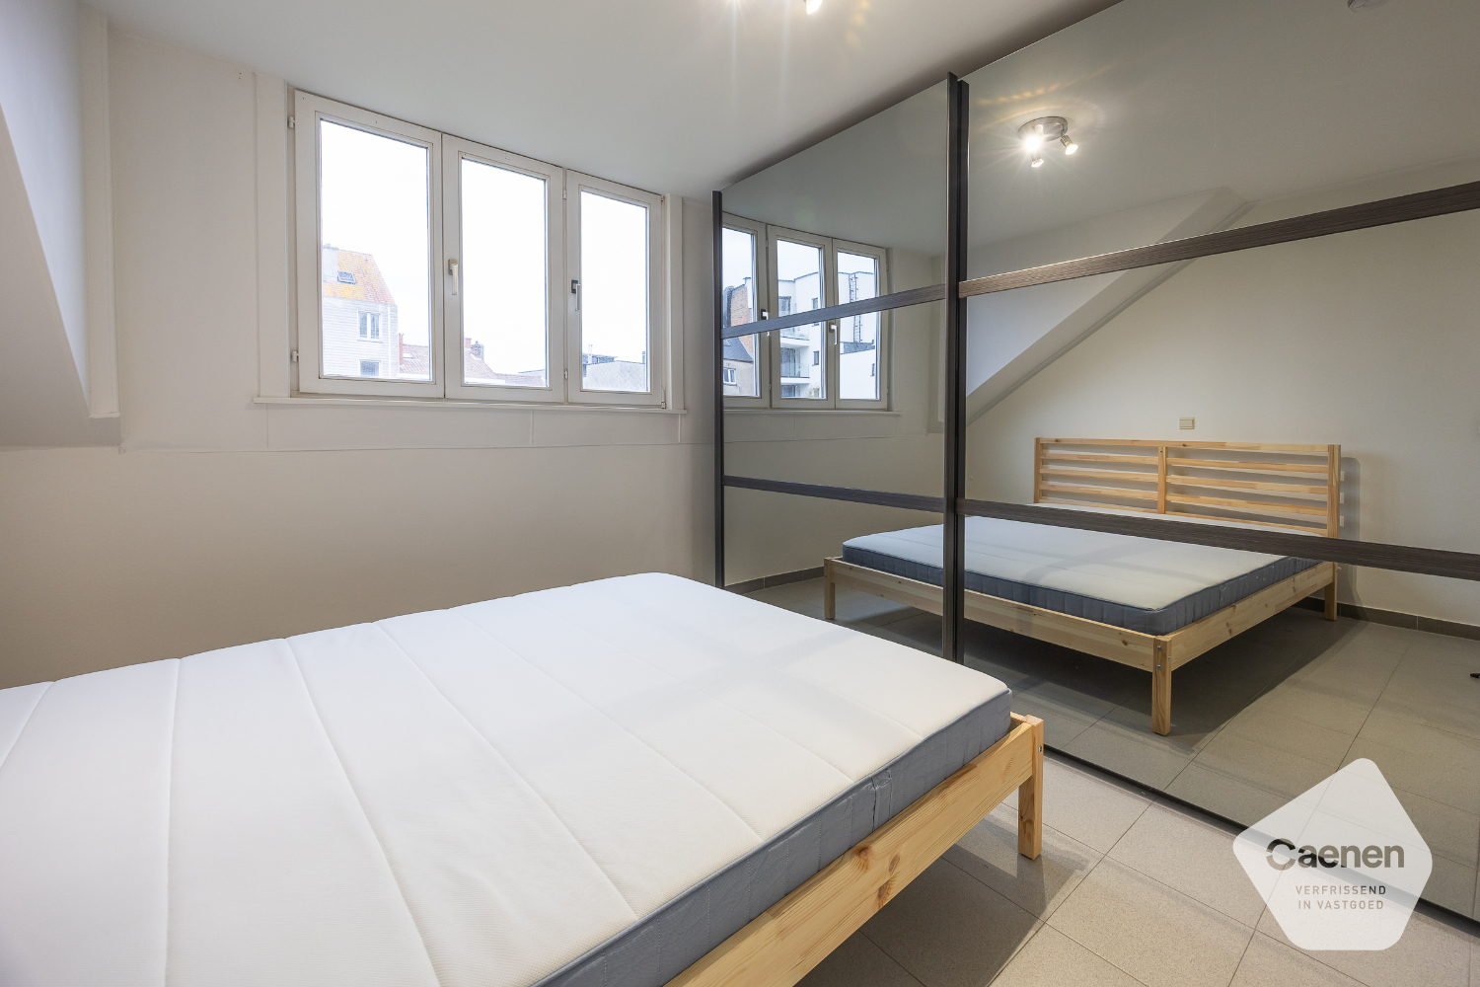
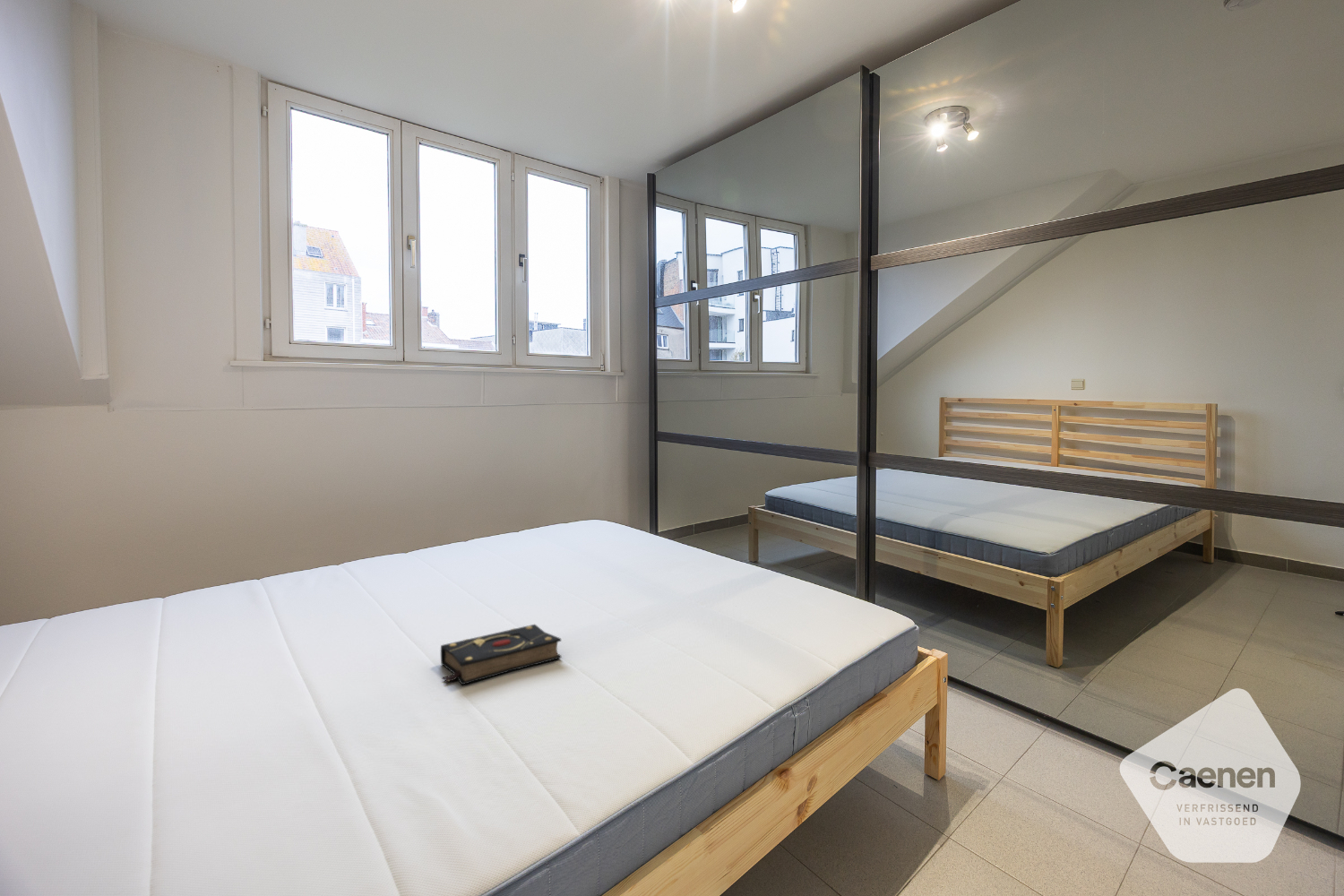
+ book (495, 651)
